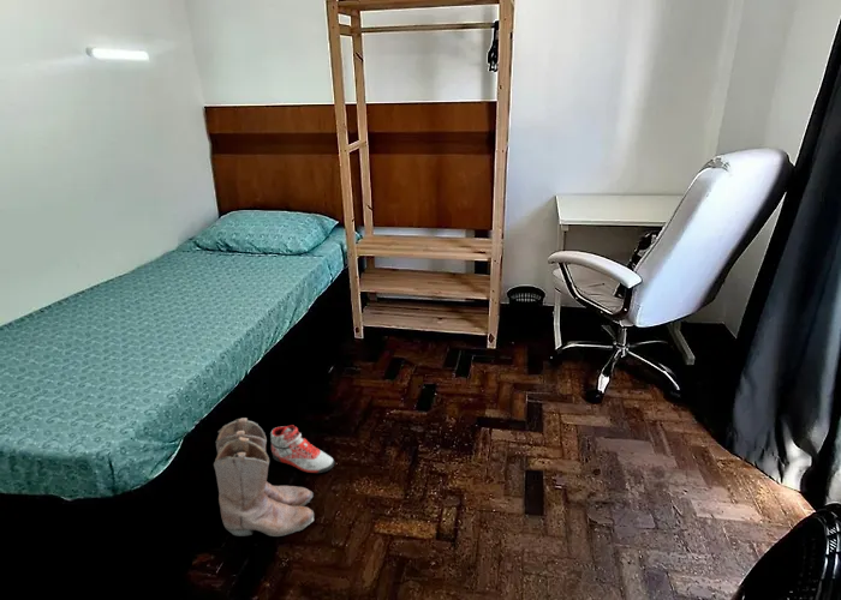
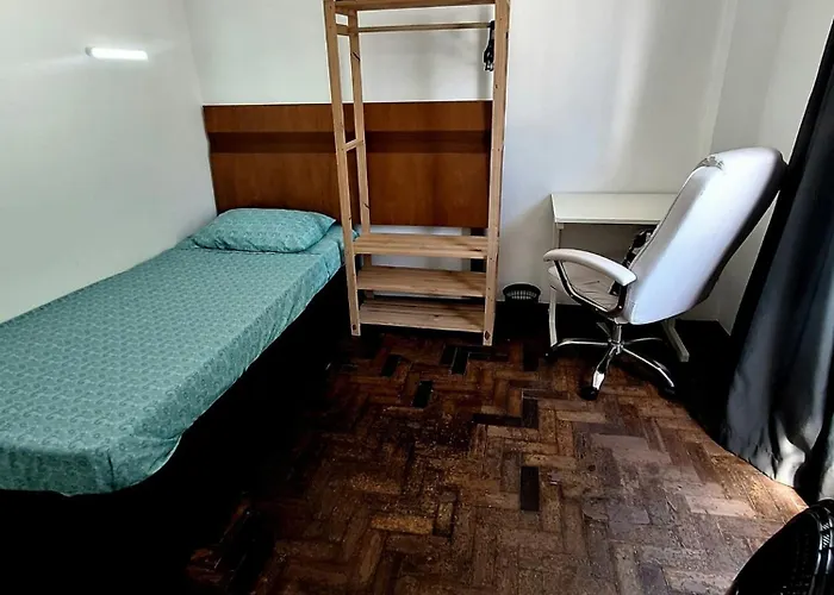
- sneaker (300, 446)
- boots (264, 473)
